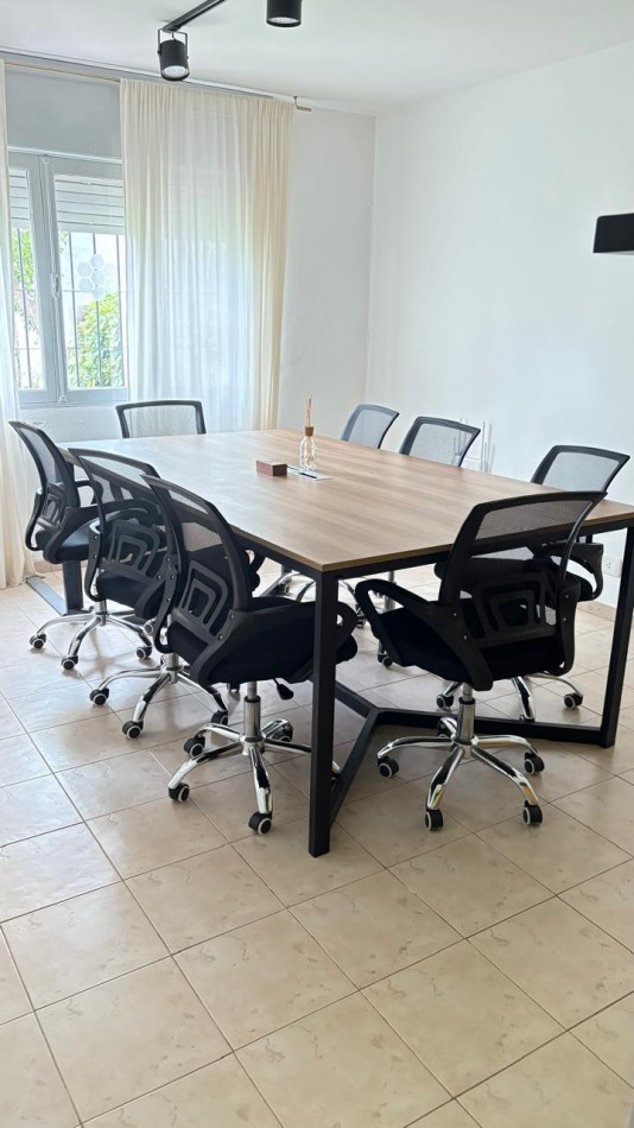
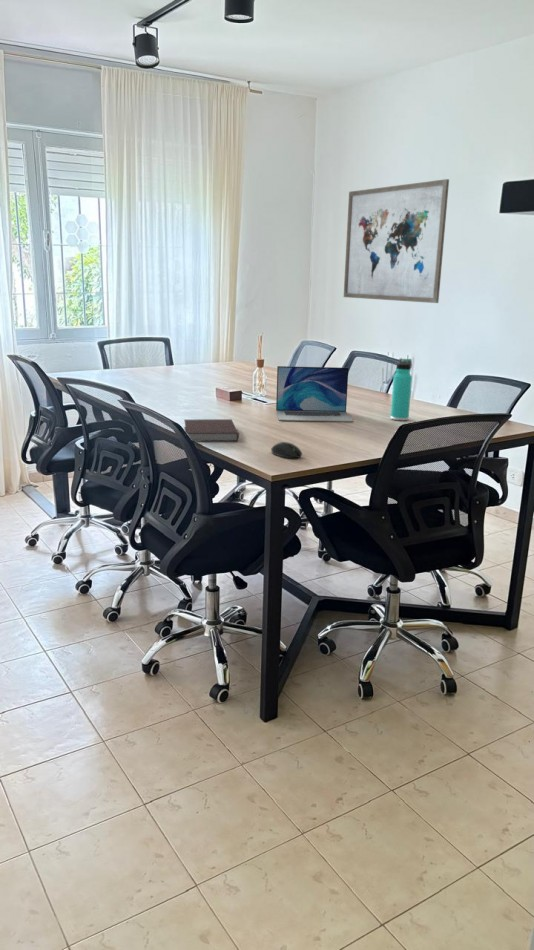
+ notebook (210, 429)
+ computer mouse (286, 448)
+ wall art (391, 244)
+ thermos bottle (401, 389)
+ laptop (314, 393)
